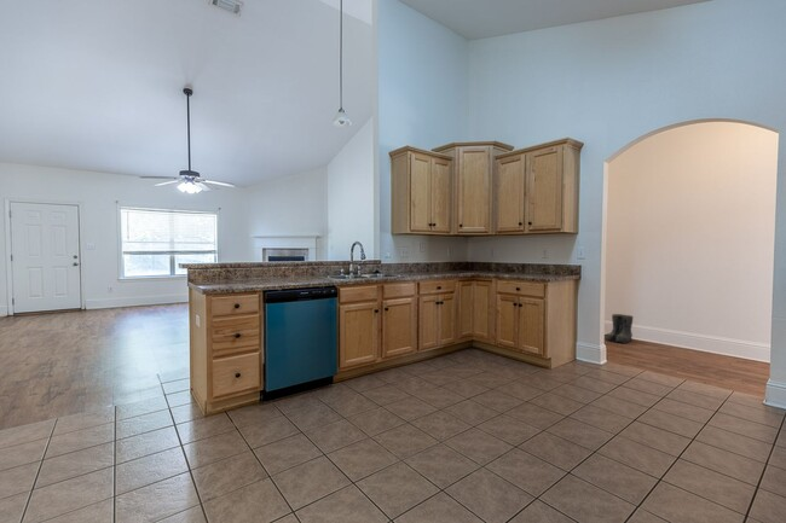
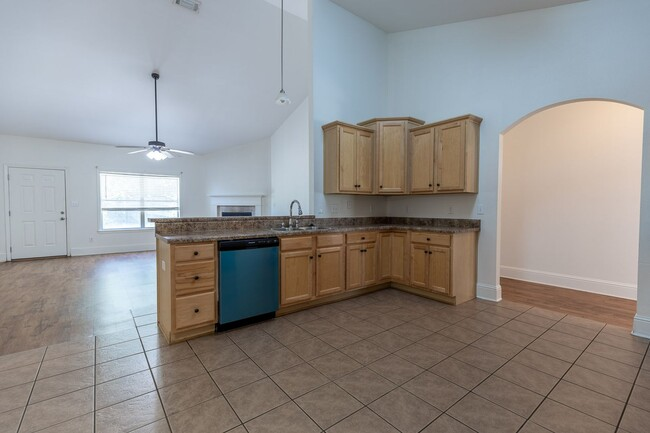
- boots (619, 327)
